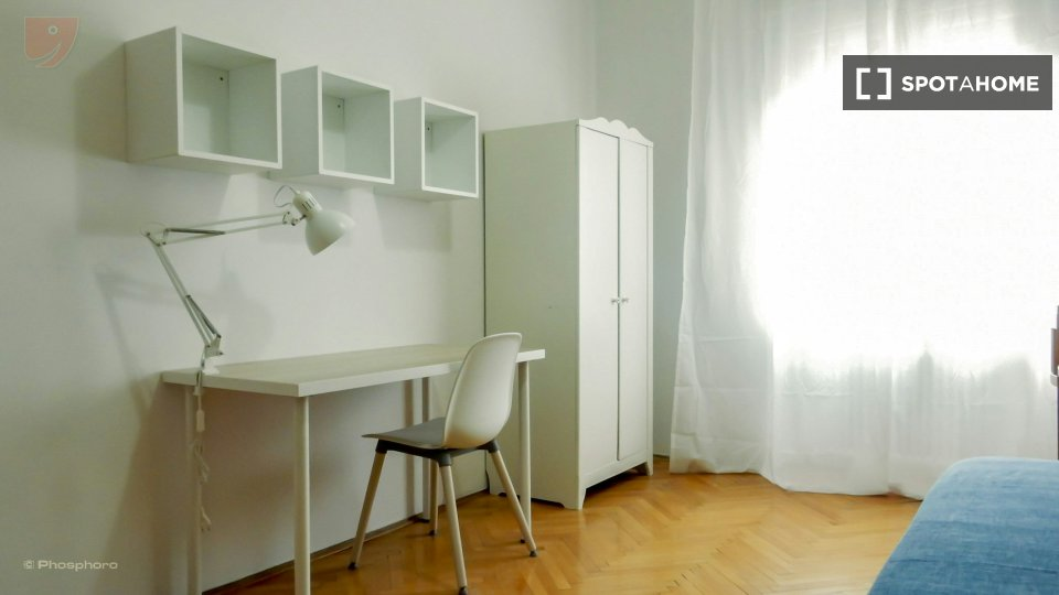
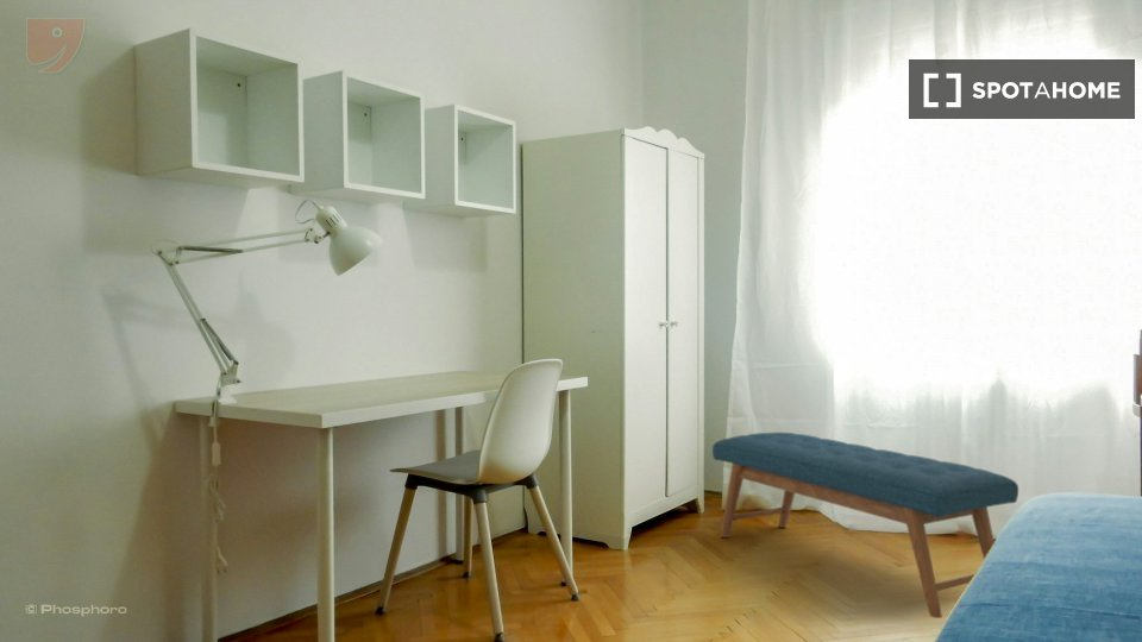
+ bench (846, 506)
